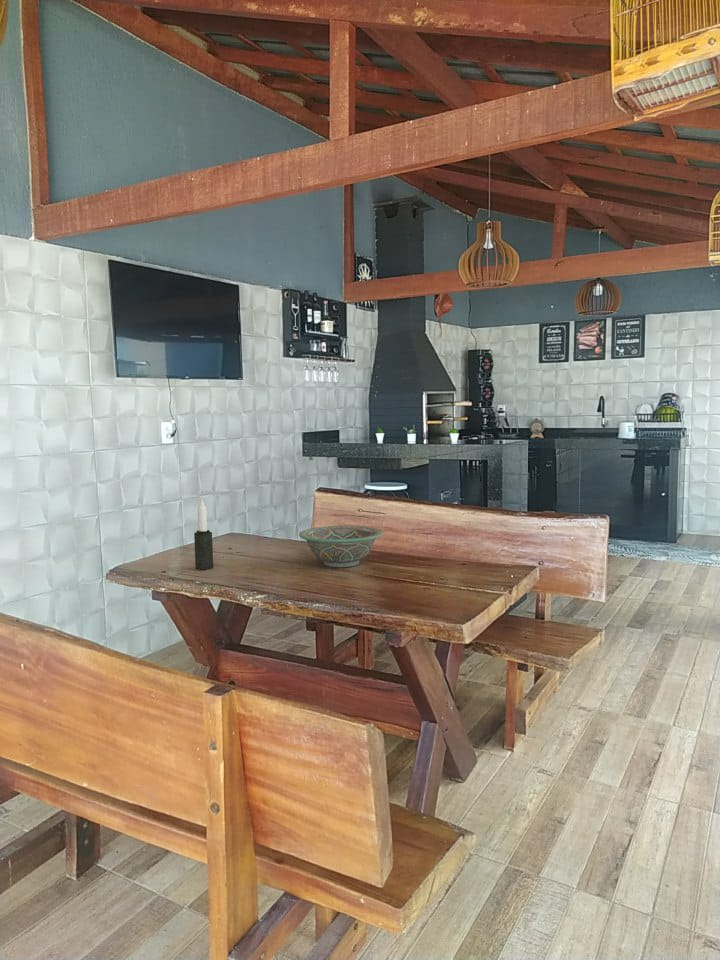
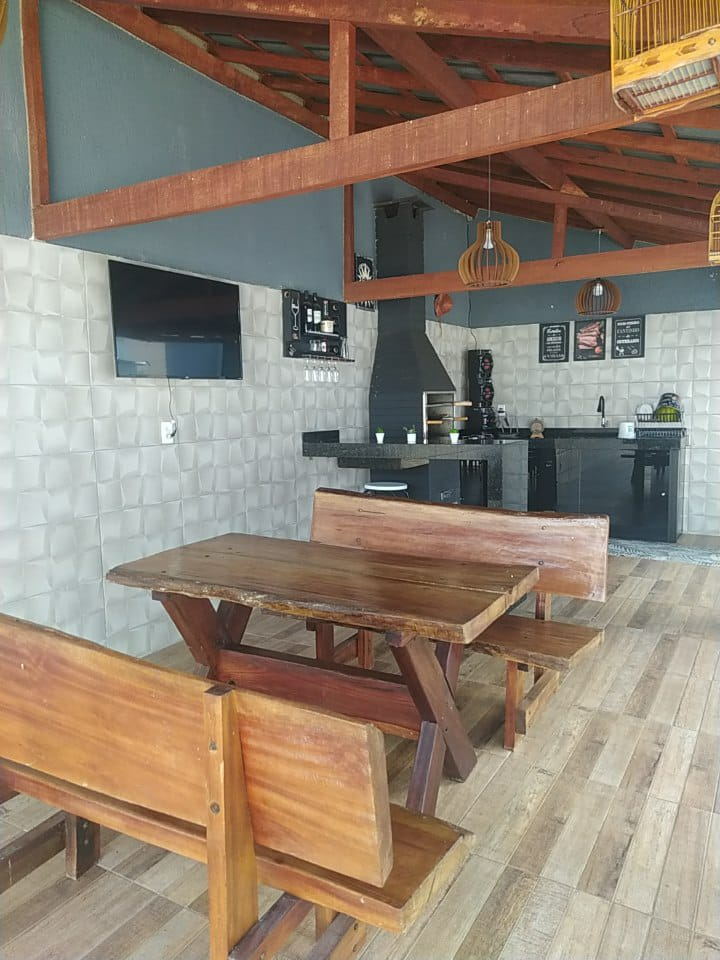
- candle (203, 533)
- decorative bowl (341, 547)
